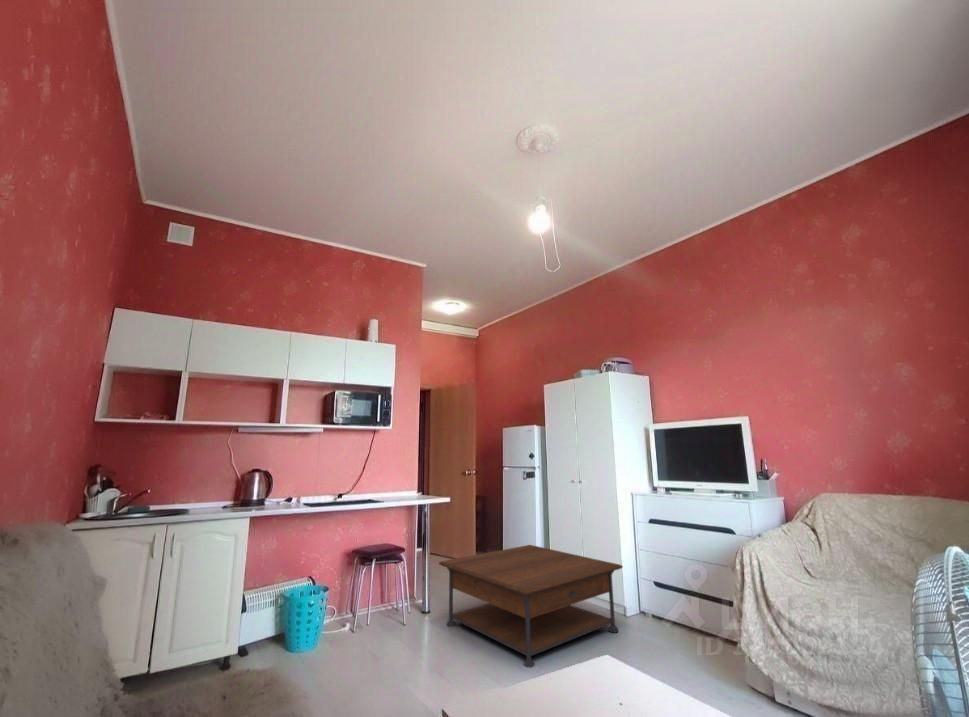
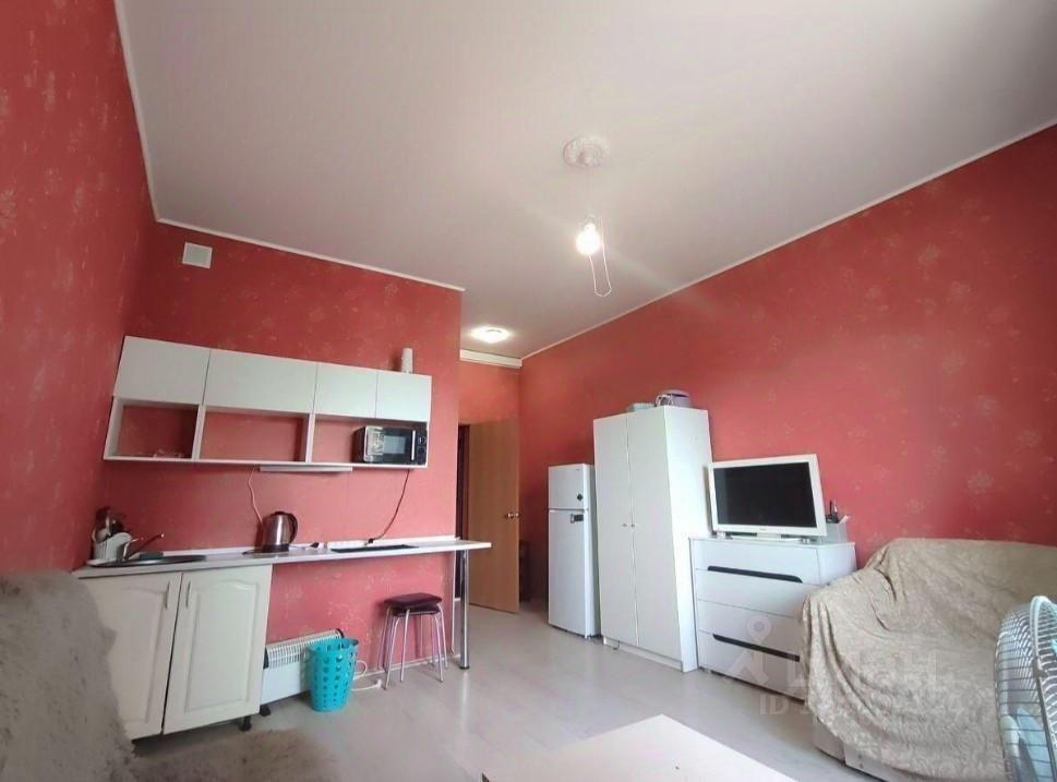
- coffee table (529, 594)
